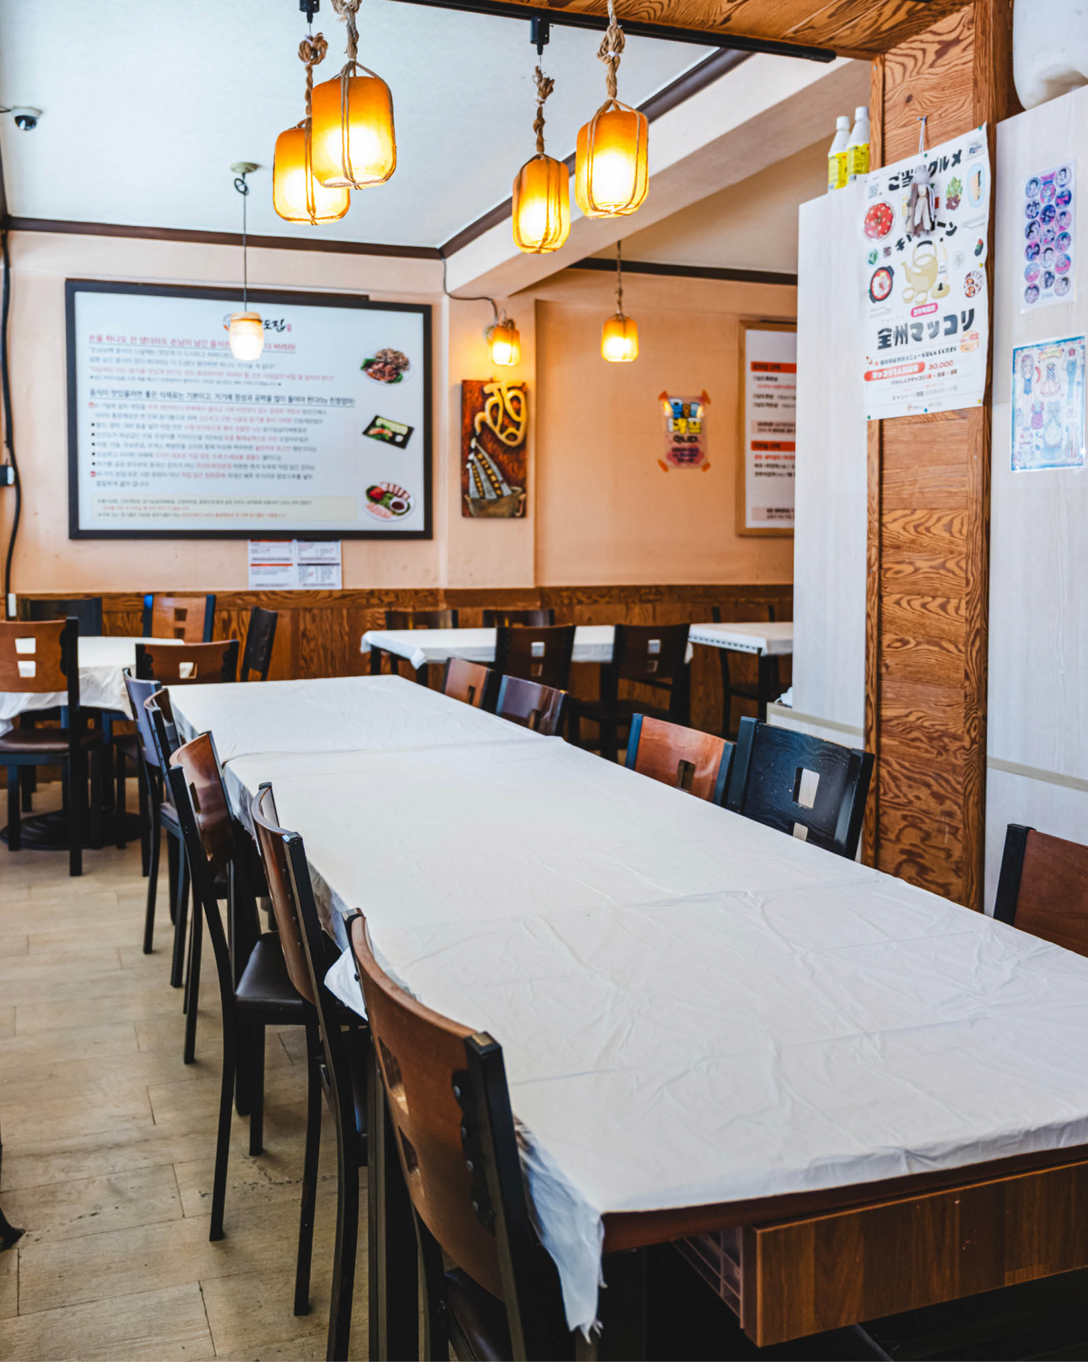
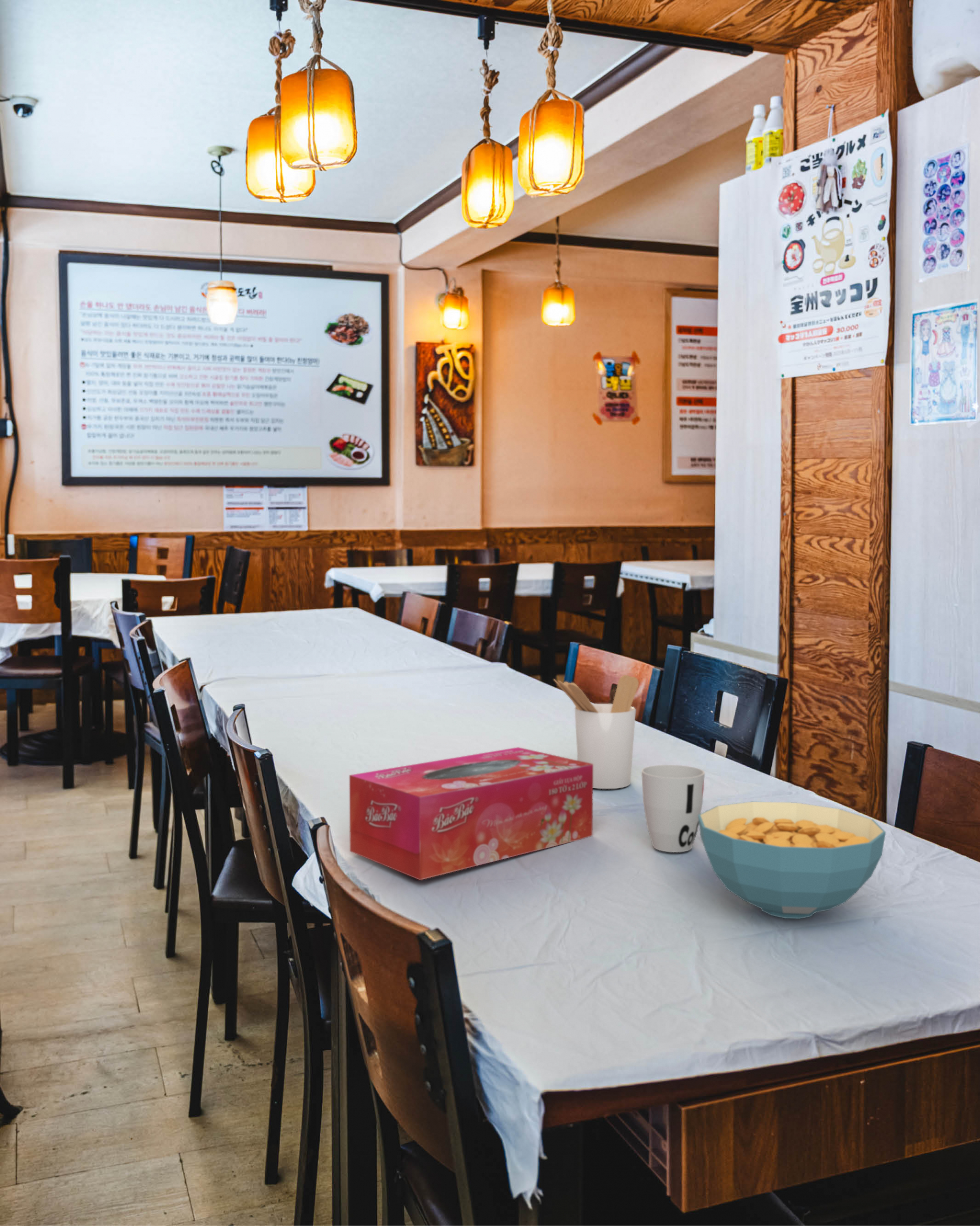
+ cereal bowl (788, 866)
+ cup (672, 809)
+ tissue box (474, 806)
+ utensil holder (593, 729)
